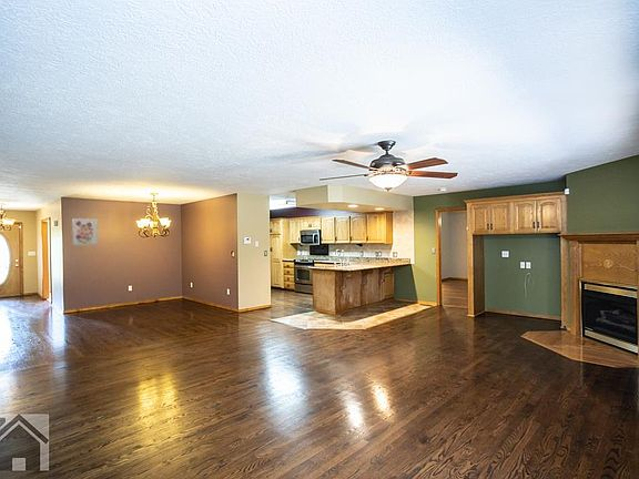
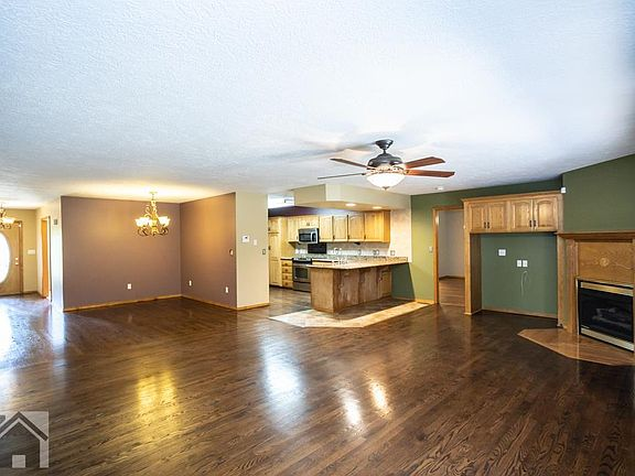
- wall art (85, 232)
